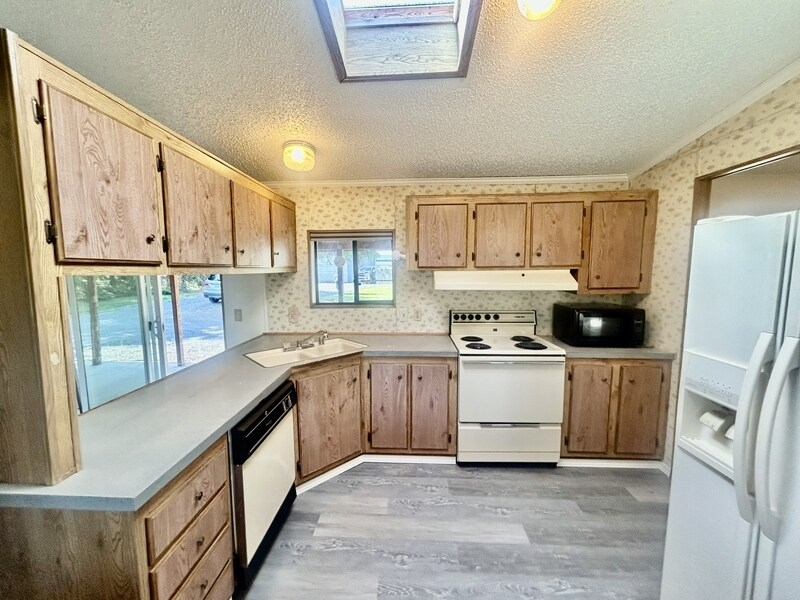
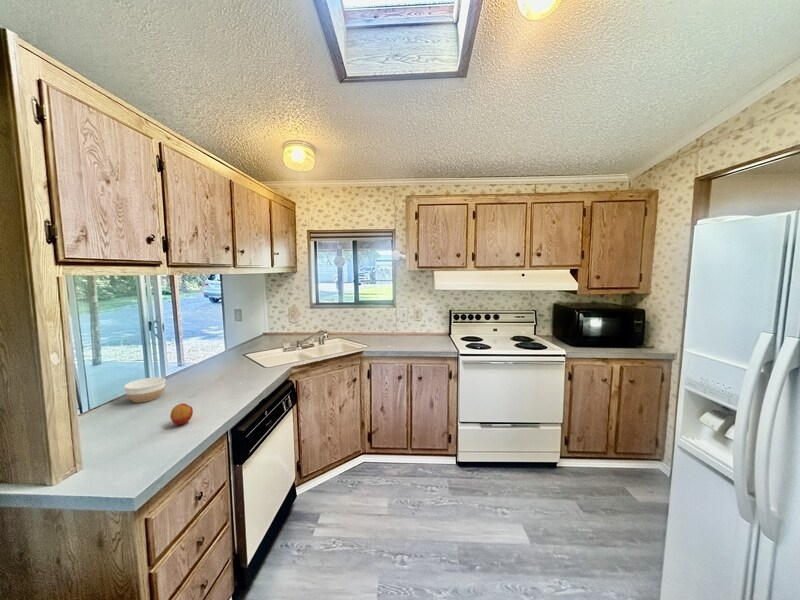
+ fruit (181, 413)
+ bowl (145, 390)
